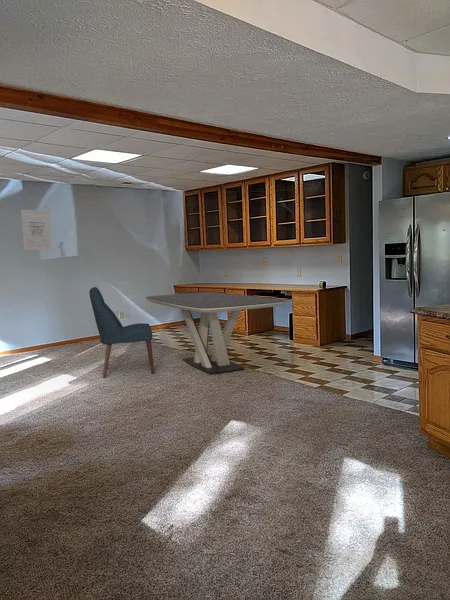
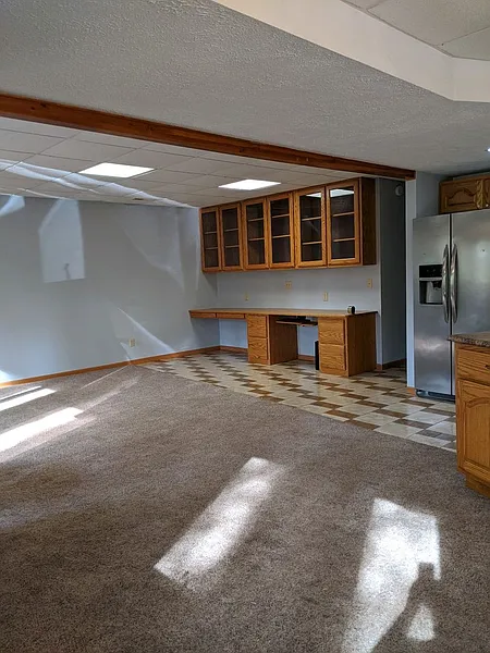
- wall art (36, 230)
- dining table (208, 331)
- chair (121, 329)
